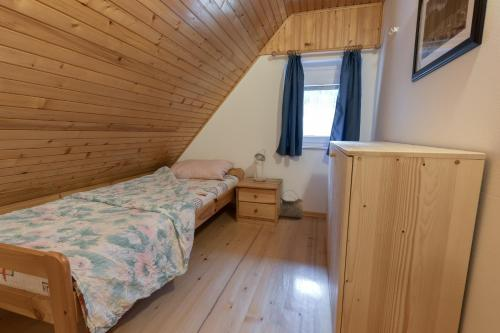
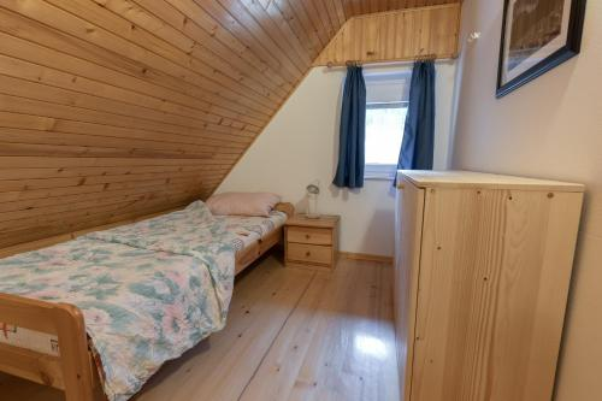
- basket (288, 204)
